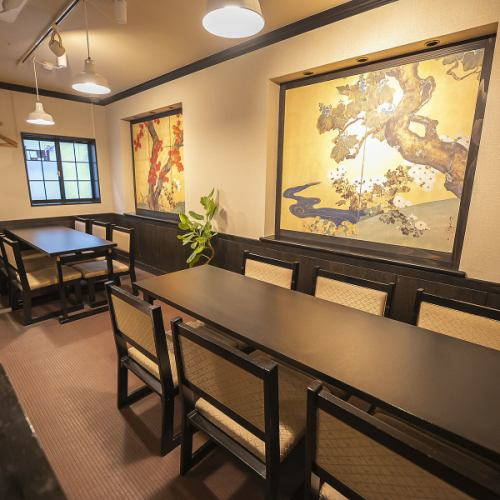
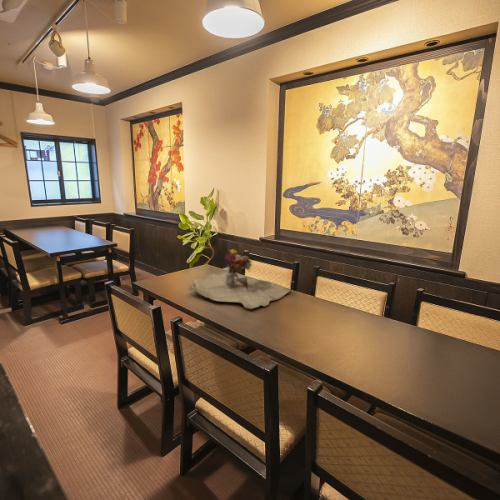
+ flower arrangement (235, 270)
